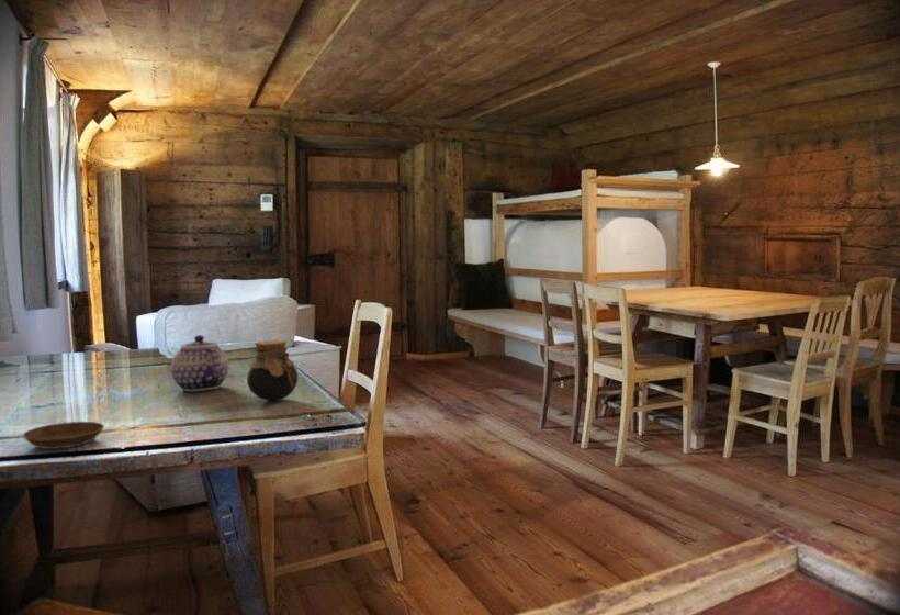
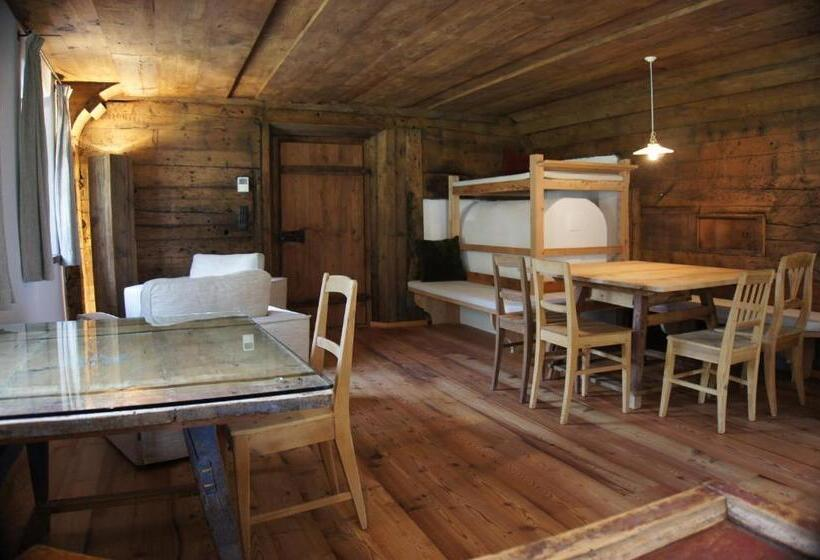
- saucer (65, 435)
- jar (272, 371)
- teapot (200, 361)
